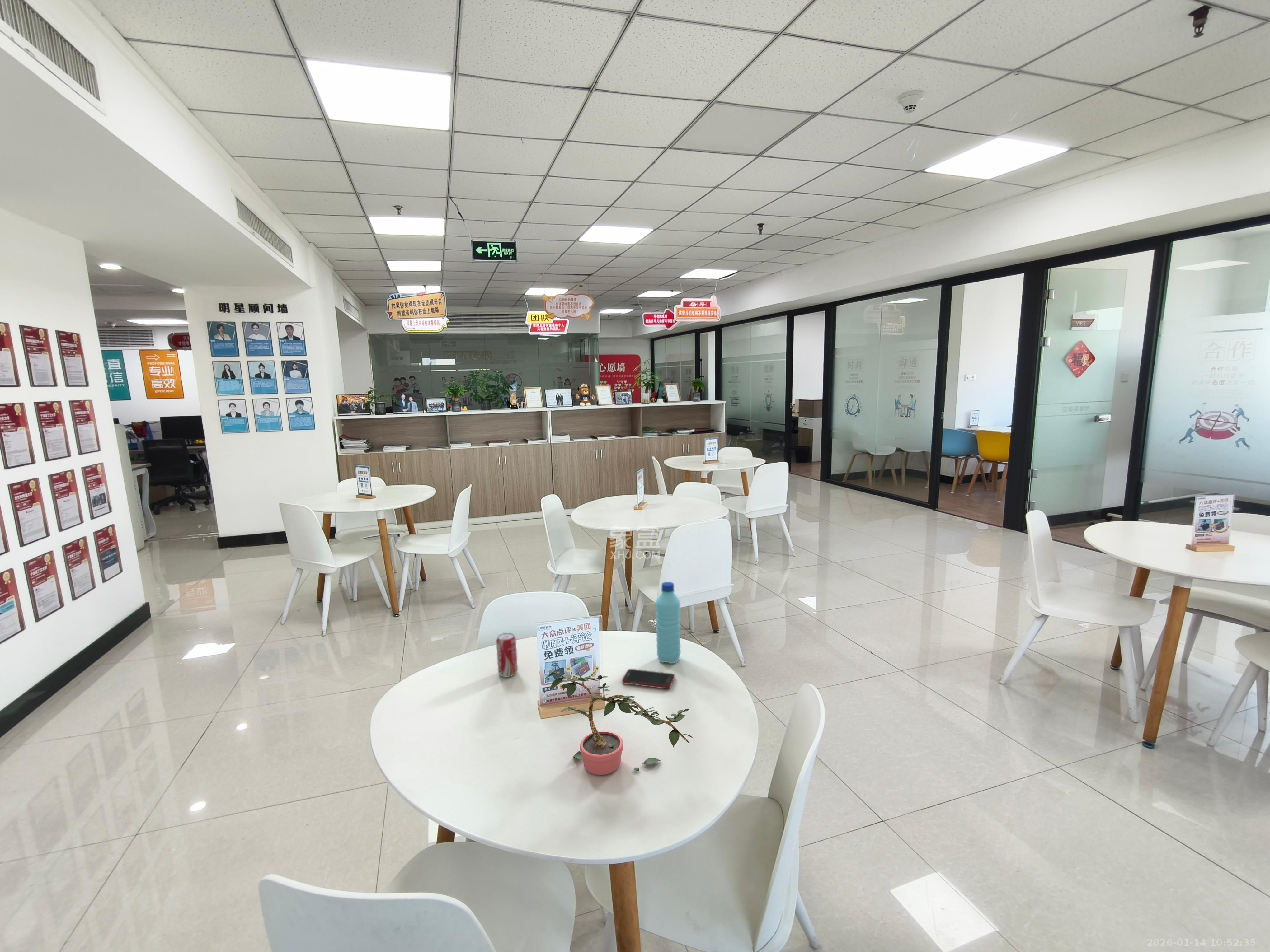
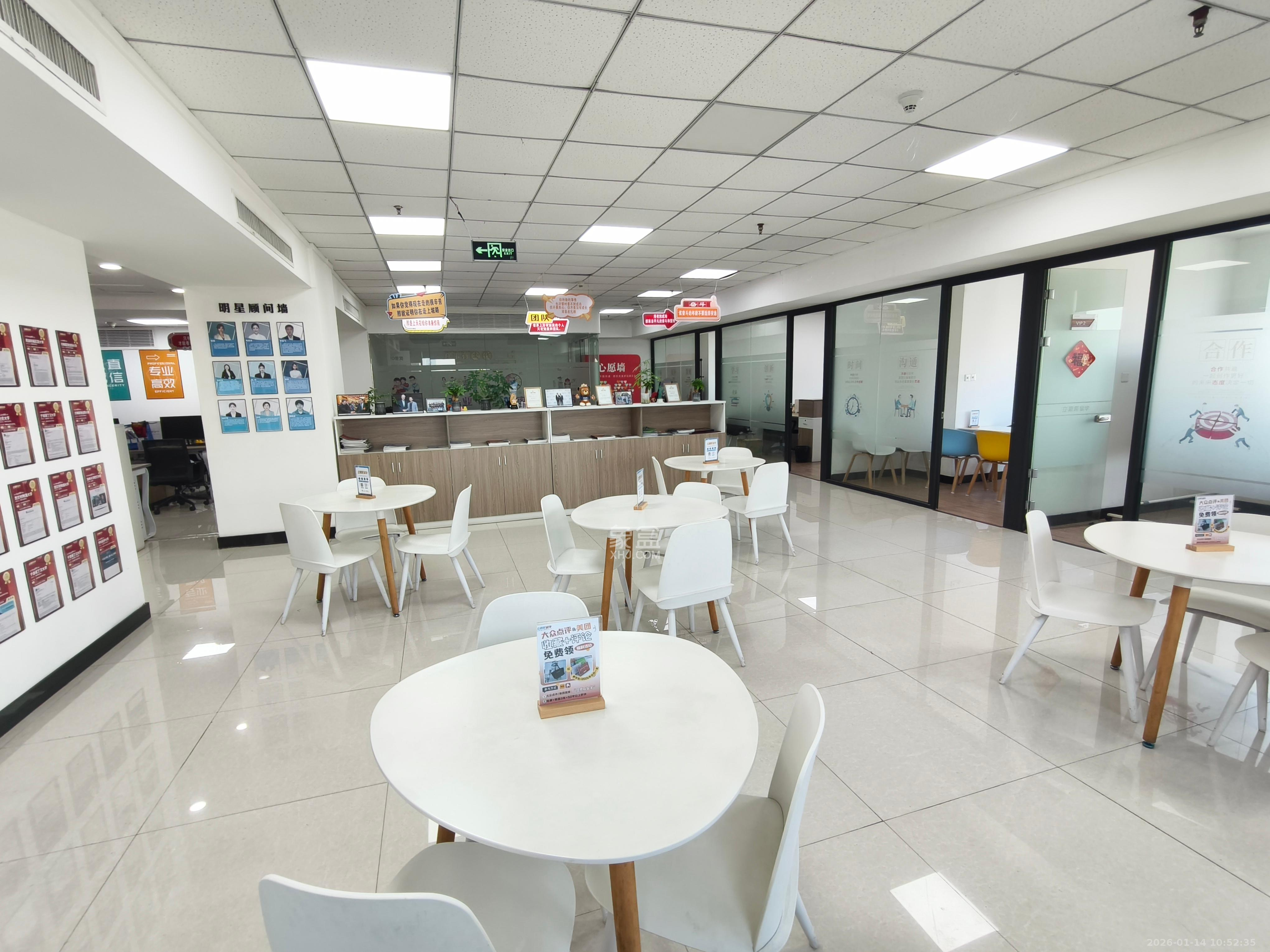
- water bottle (668, 622)
- cell phone (648, 679)
- beverage can (507, 655)
- potted plant (610, 712)
